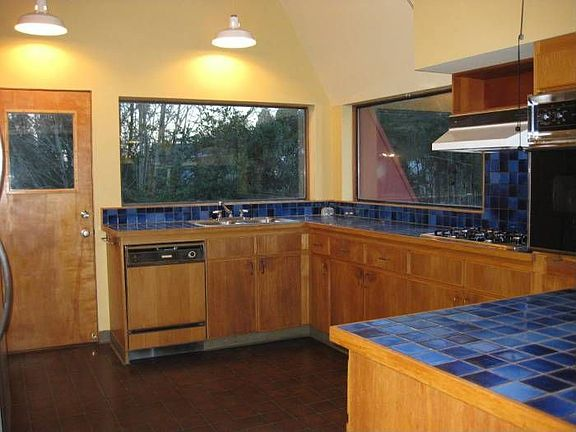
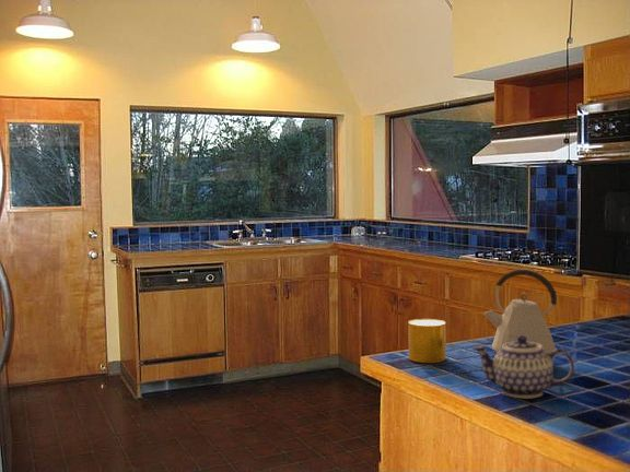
+ kettle (521, 317)
+ cup (427, 340)
+ teapot (522, 364)
